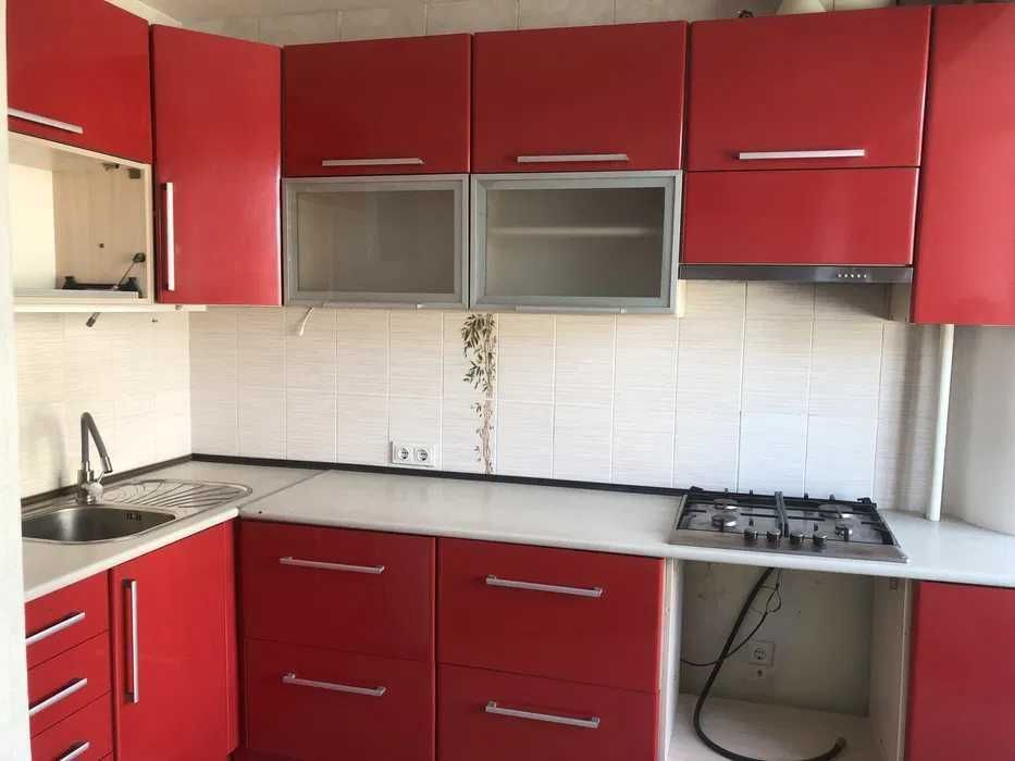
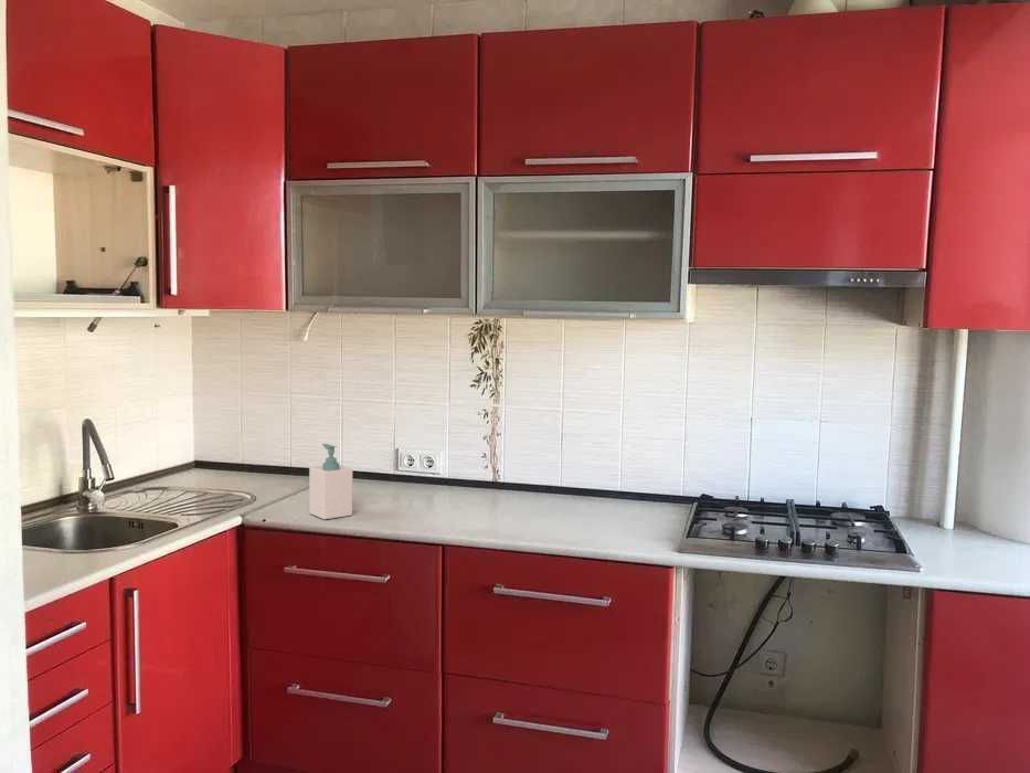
+ soap bottle (330, 479)
